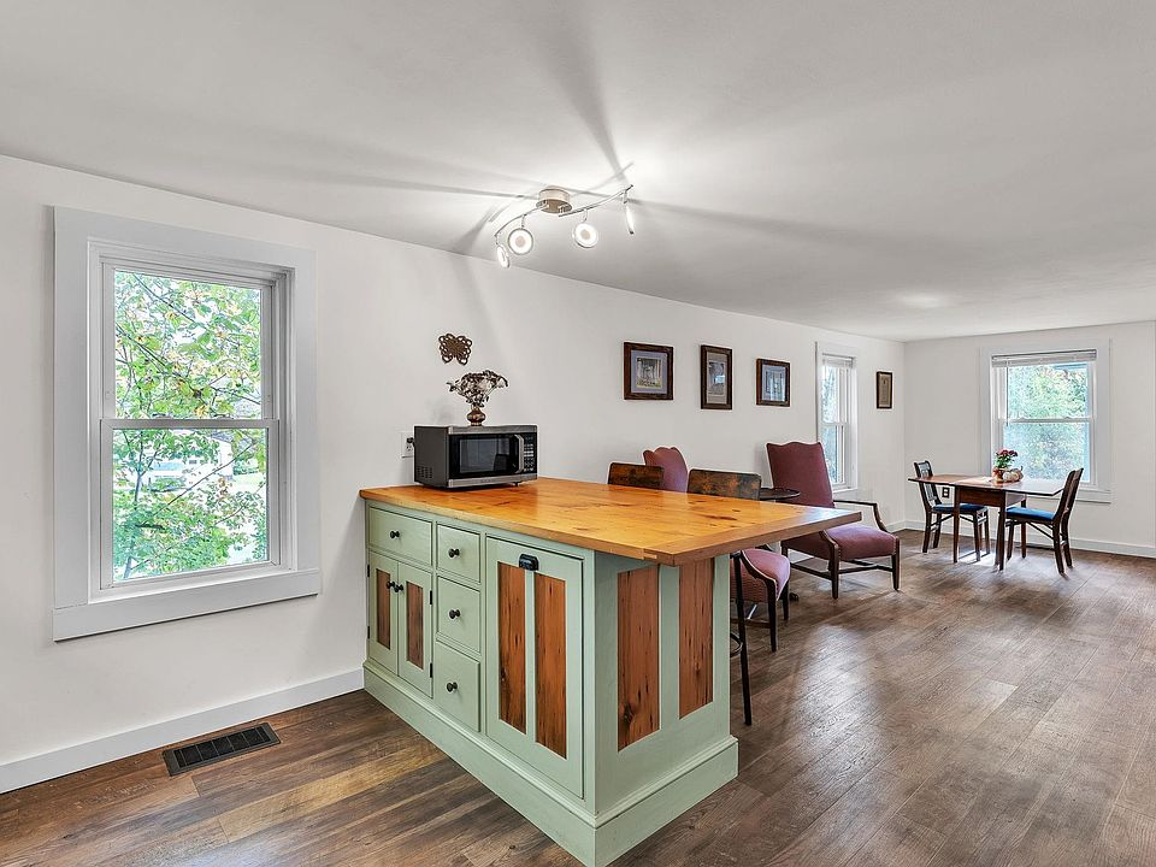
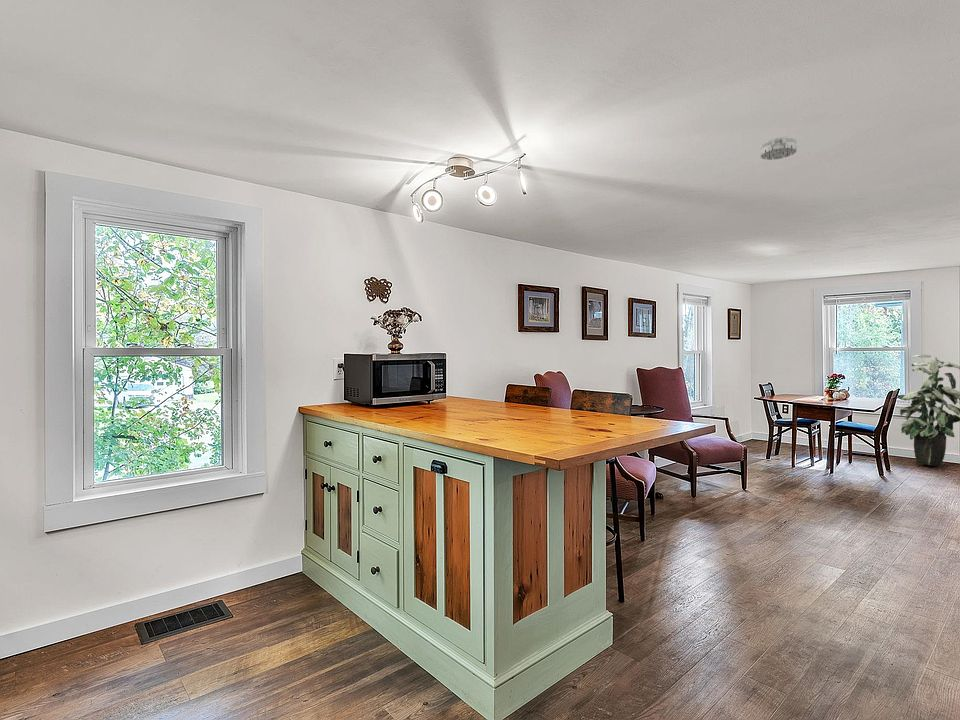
+ indoor plant (927, 409)
+ smoke detector (778, 147)
